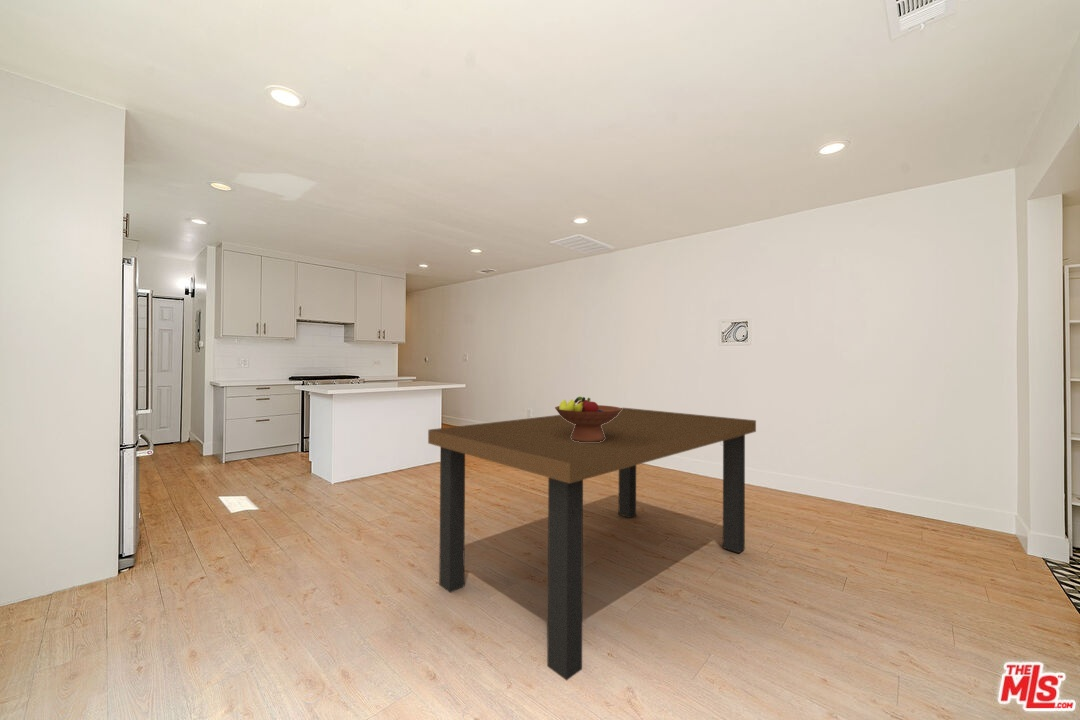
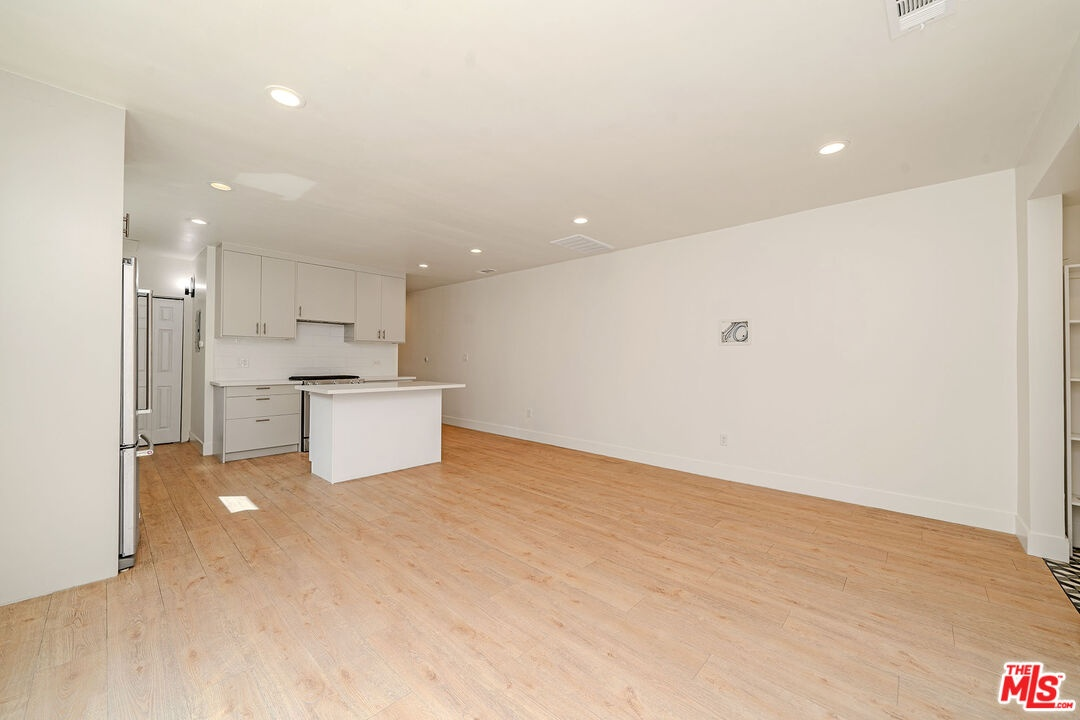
- fruit bowl (588, 417)
- dining table (619, 495)
